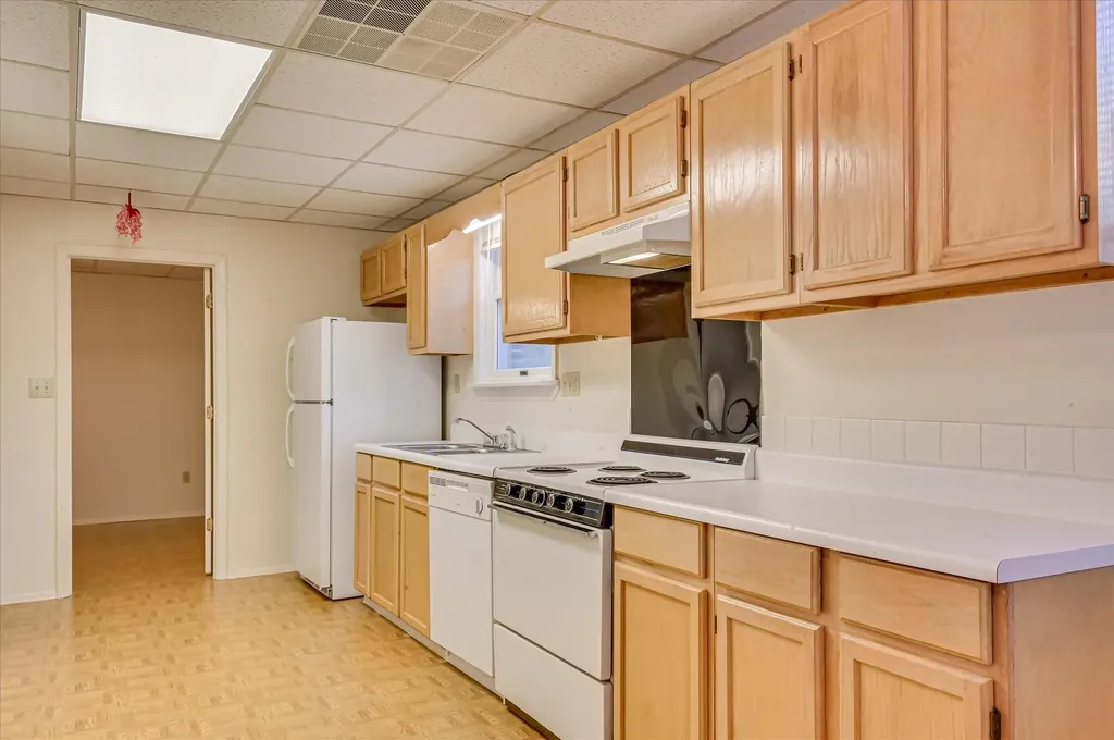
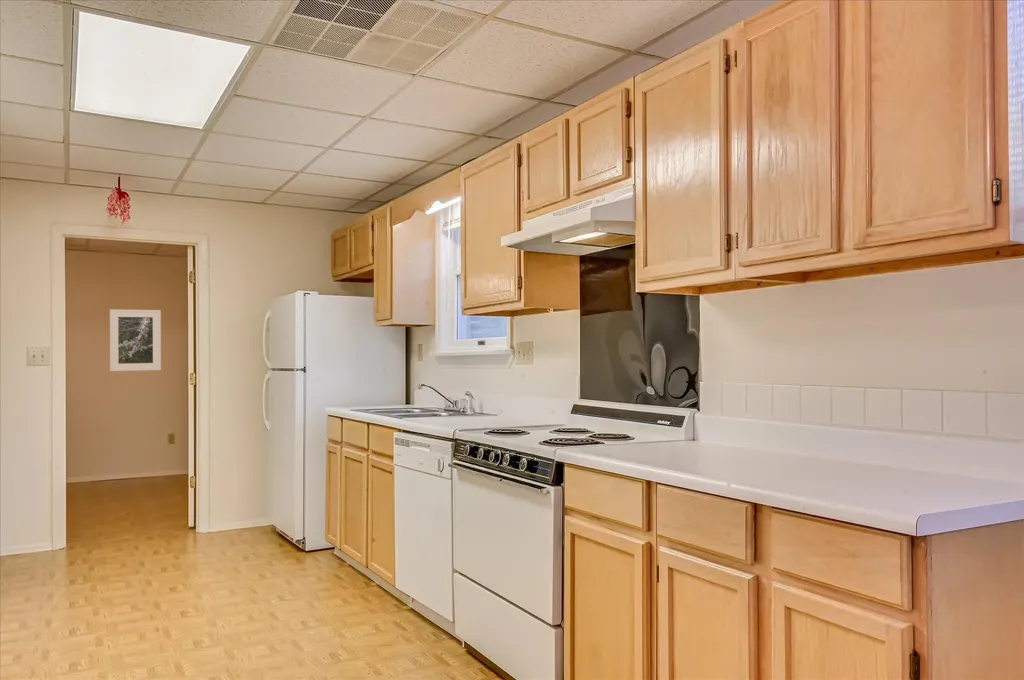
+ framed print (135, 340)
